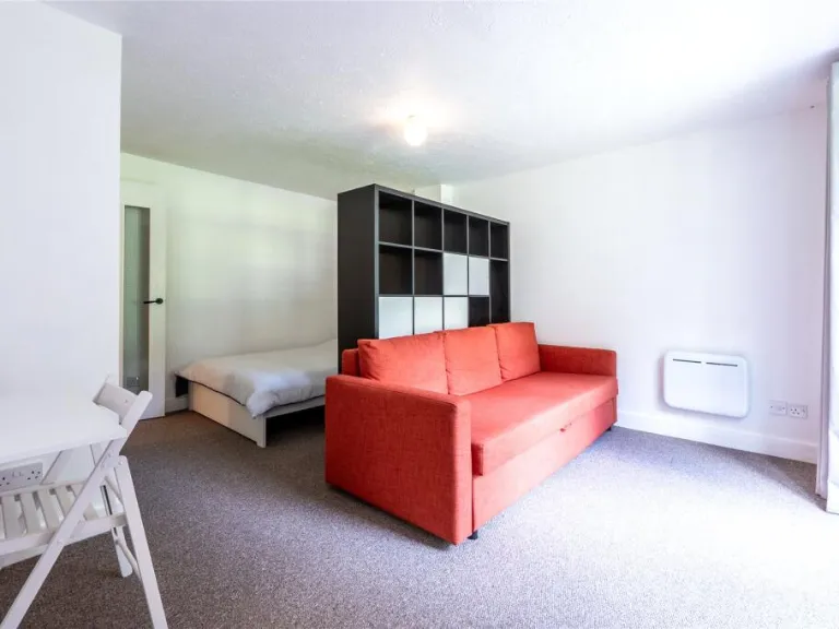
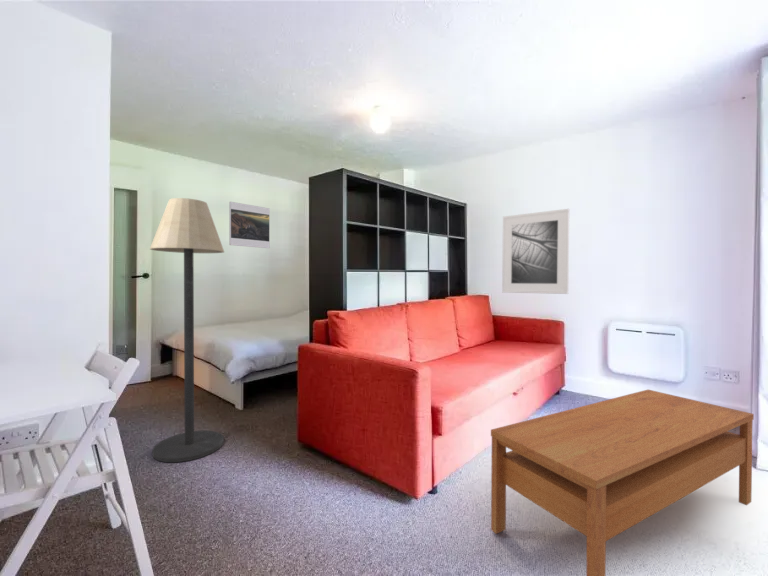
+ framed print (250, 226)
+ floor lamp (188, 325)
+ coffee table (629, 468)
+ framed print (533, 253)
